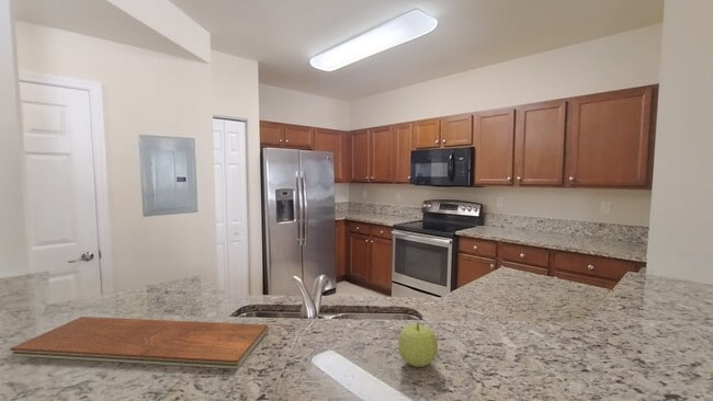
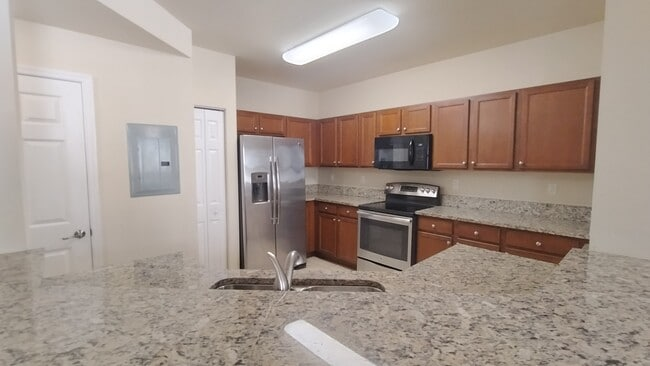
- chopping board (149, 337)
- fruit (417, 343)
